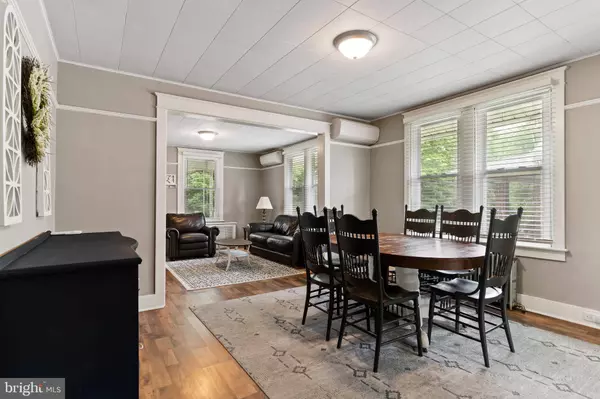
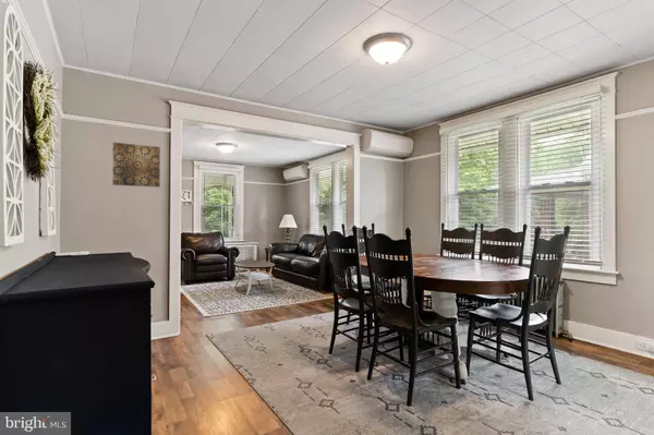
+ wall art (136, 165)
